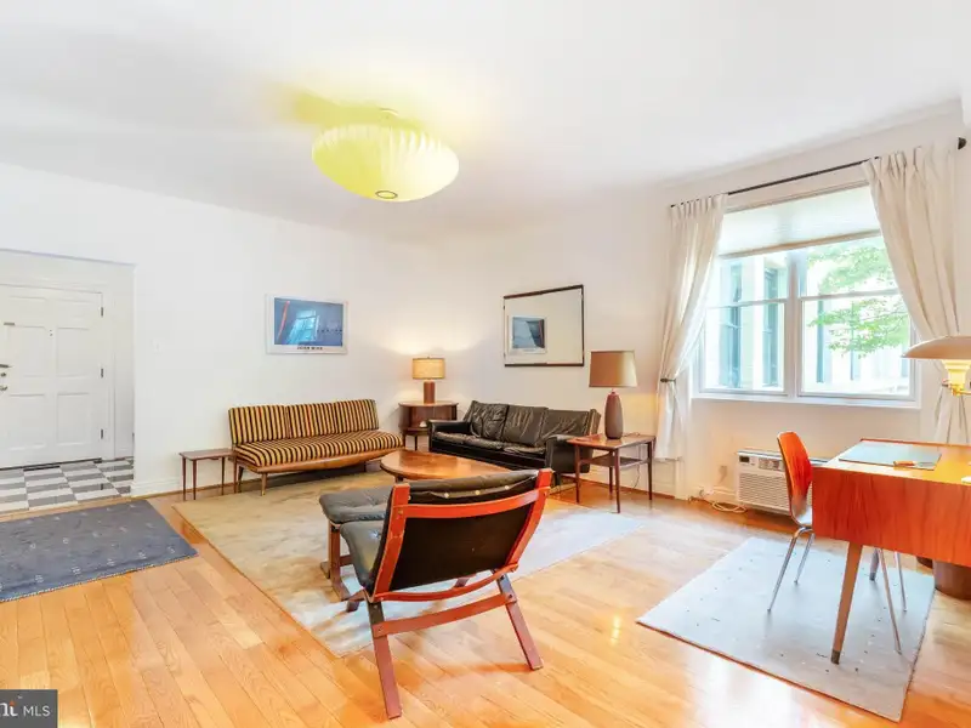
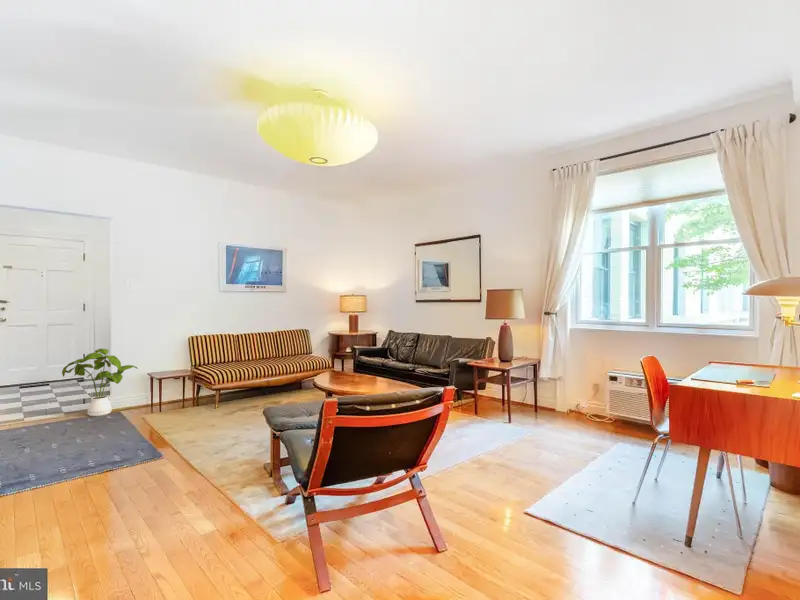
+ house plant (106, 381)
